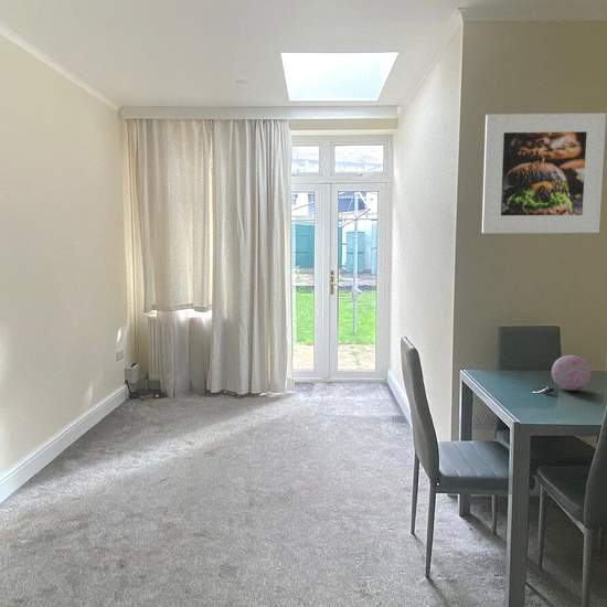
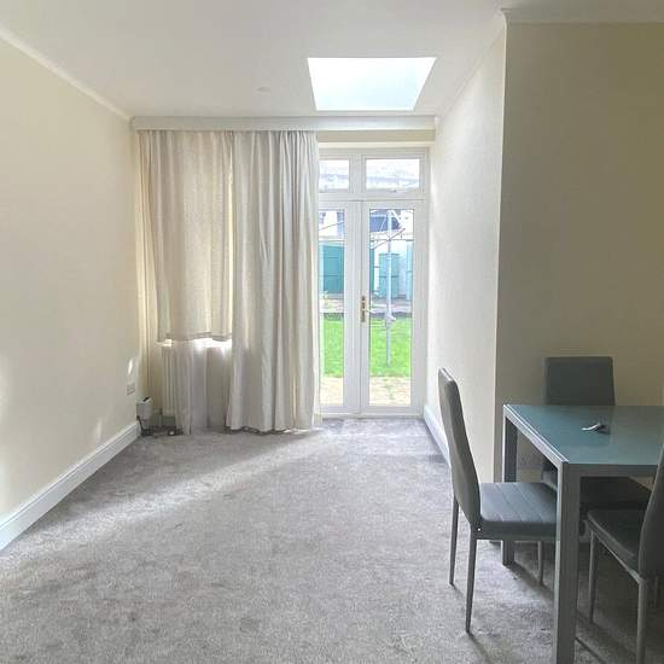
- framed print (542, 173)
- decorative orb (571, 372)
